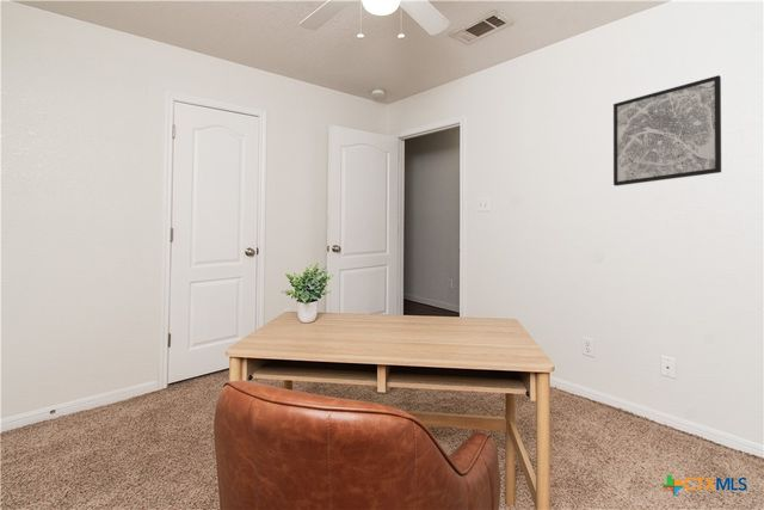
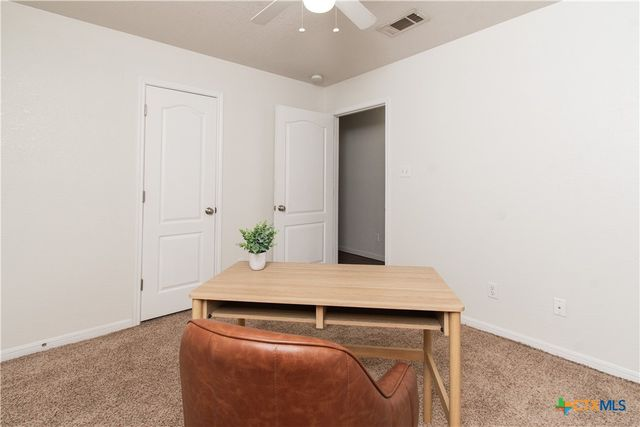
- wall art (663, 135)
